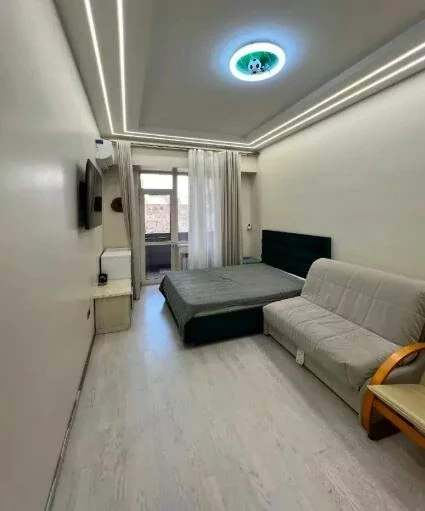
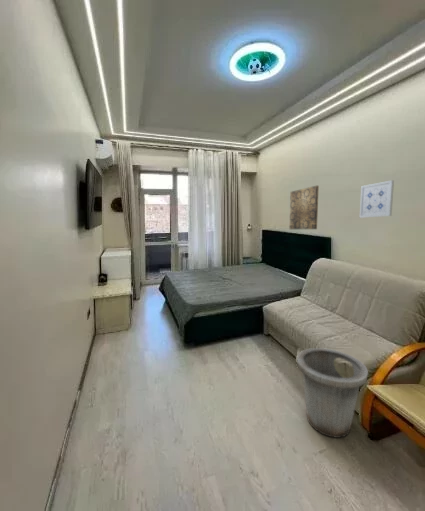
+ trash can (329, 392)
+ wall art (375, 200)
+ wall art (302, 209)
